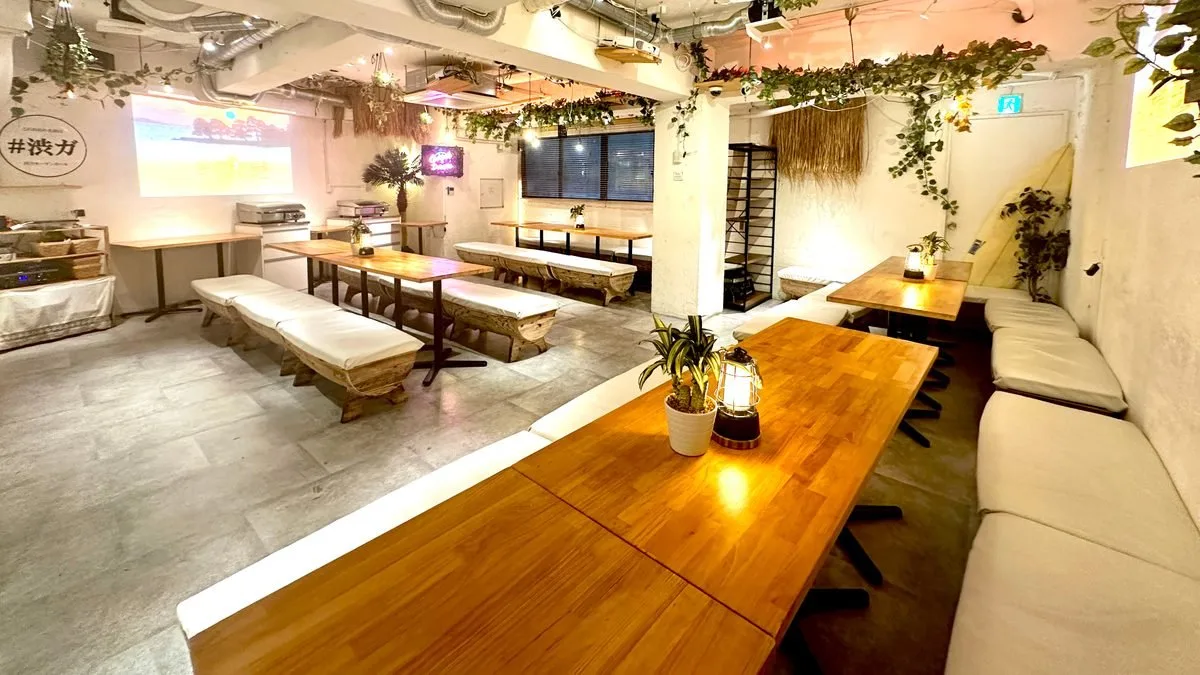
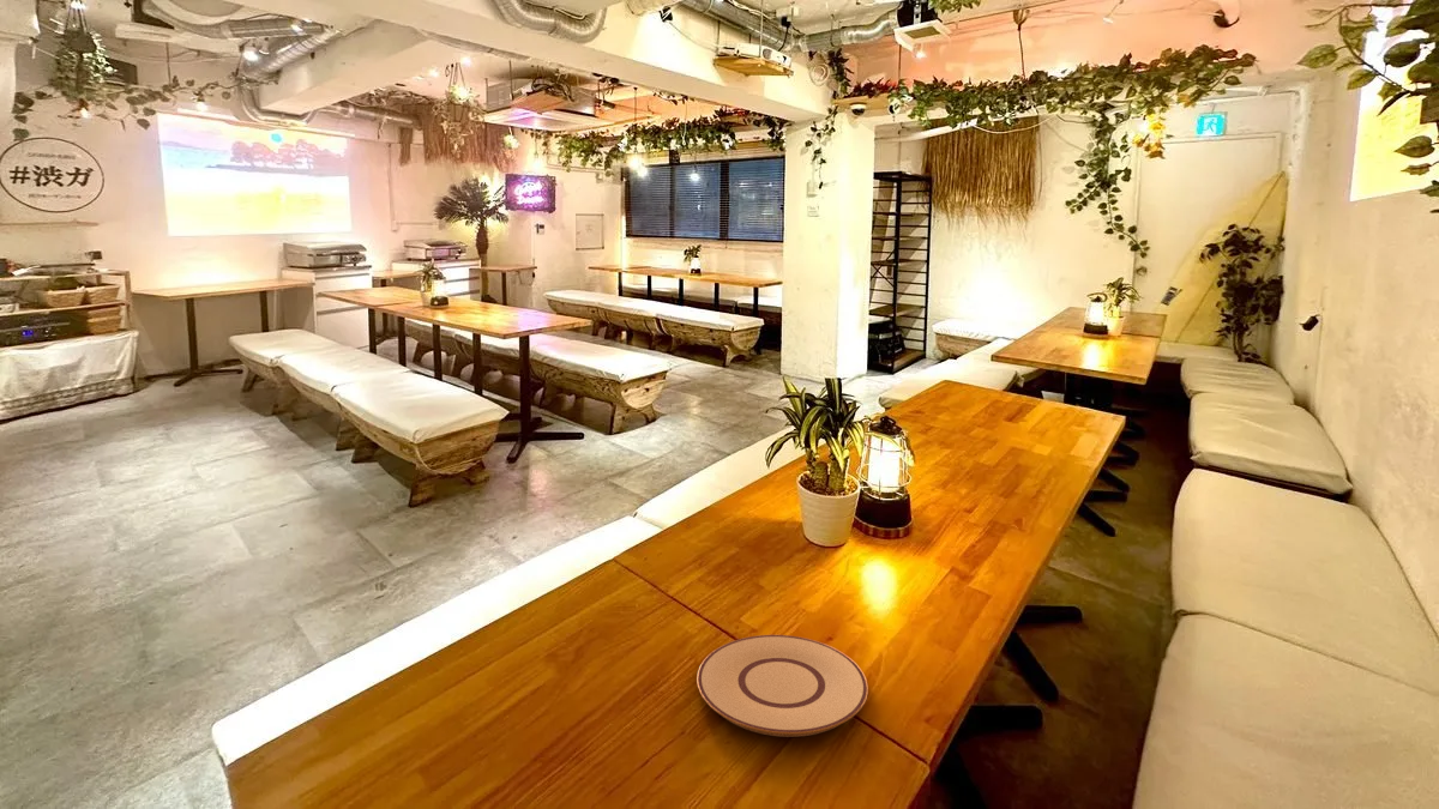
+ plate (781, 682)
